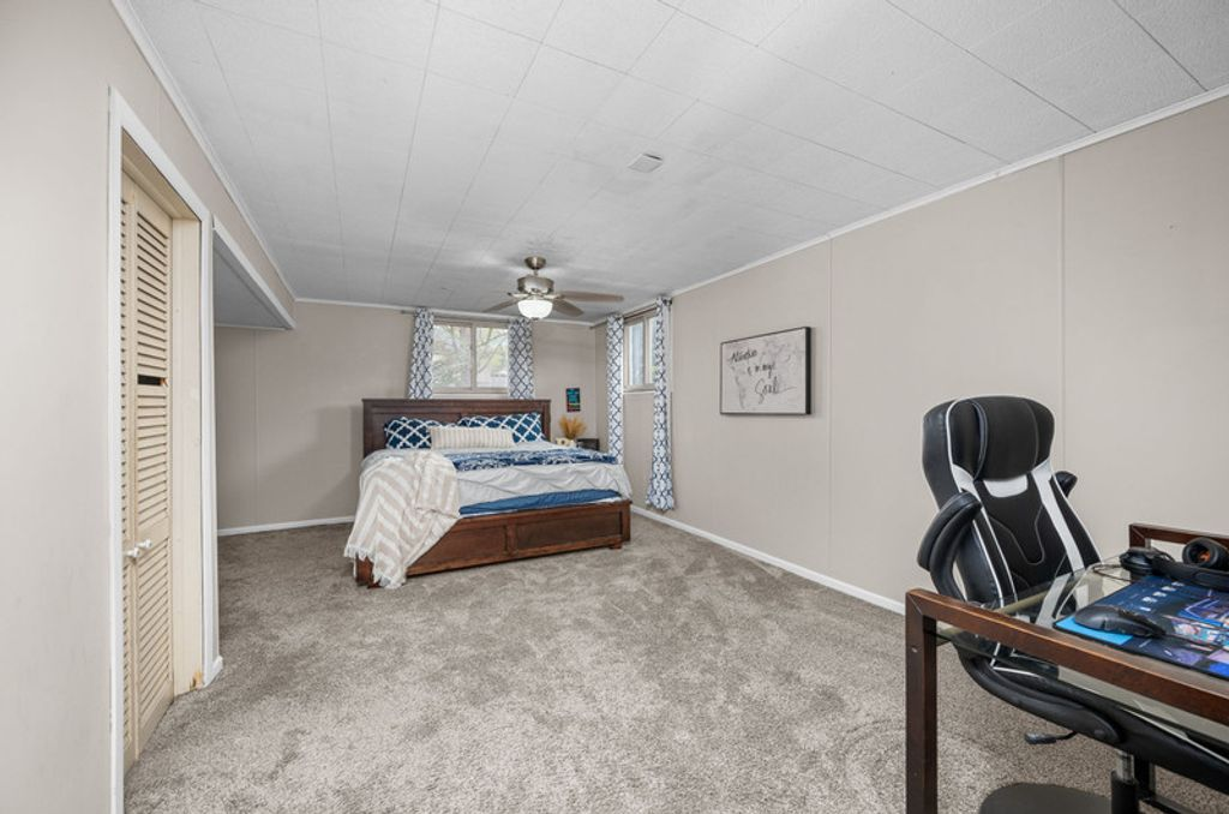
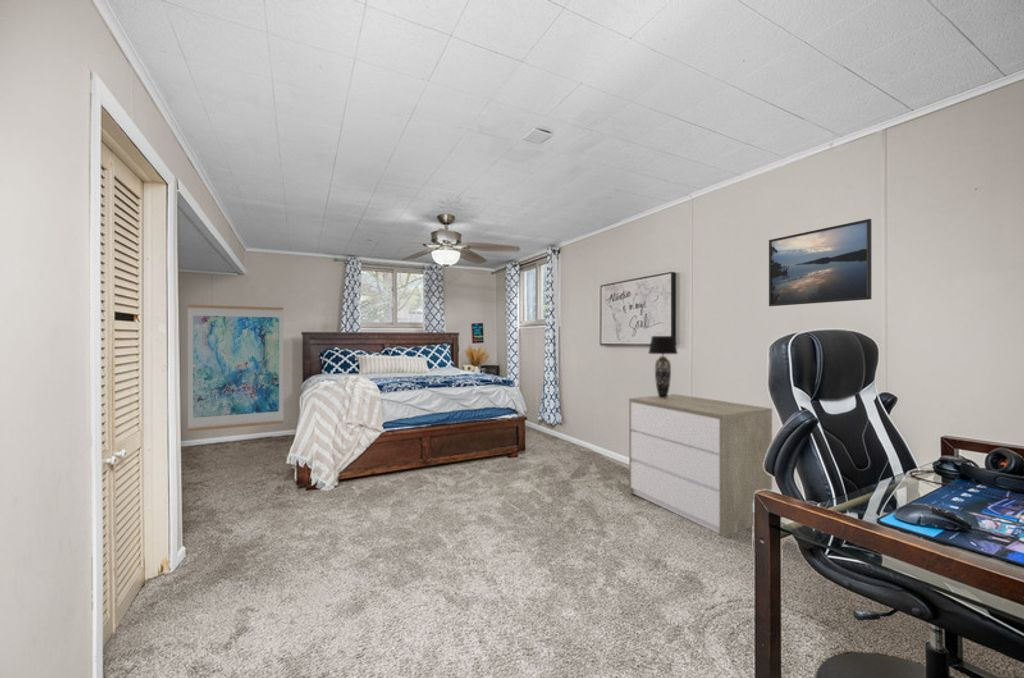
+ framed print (815, 266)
+ table lamp (662, 366)
+ wall art (237, 366)
+ dresser (695, 454)
